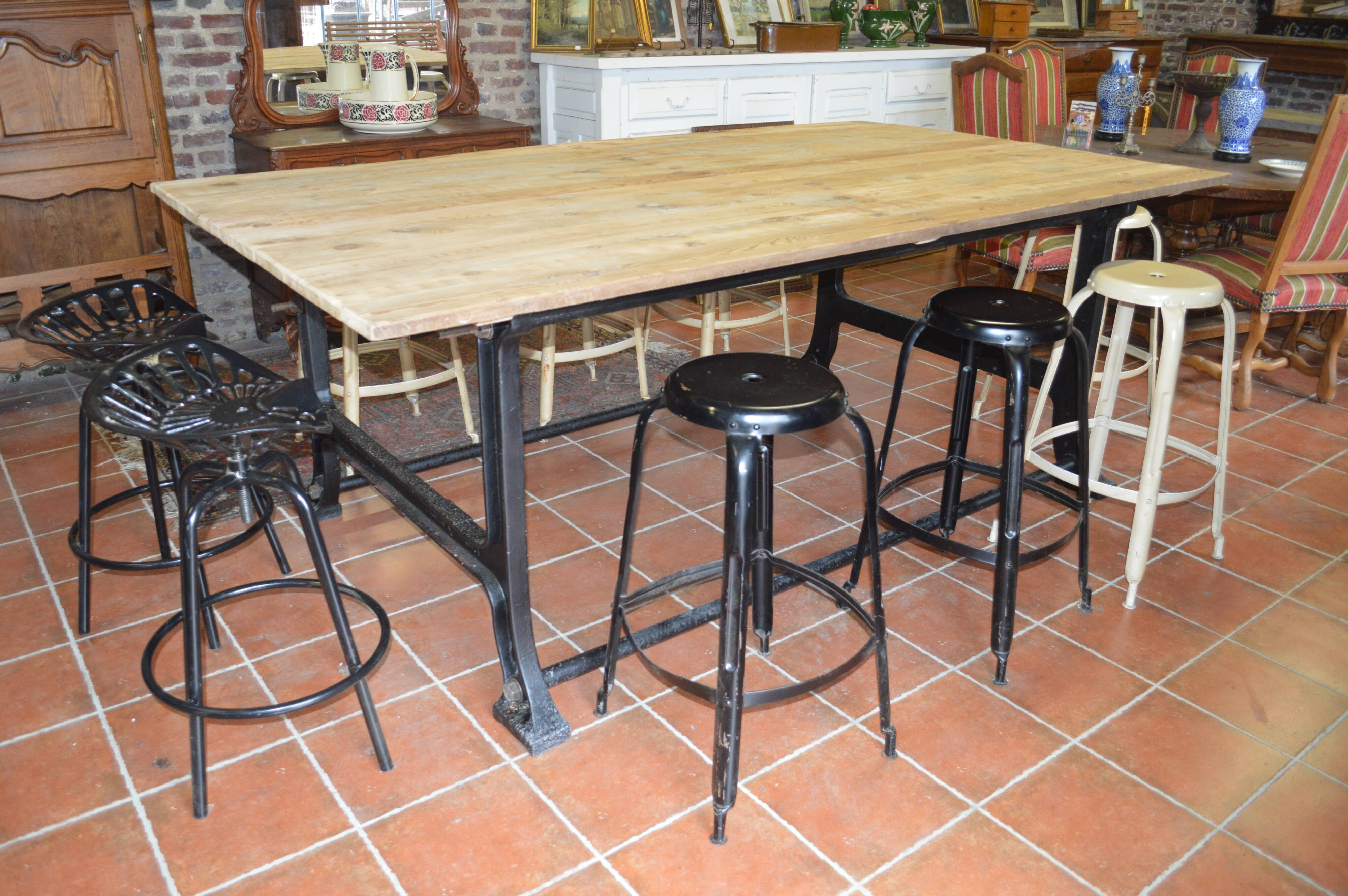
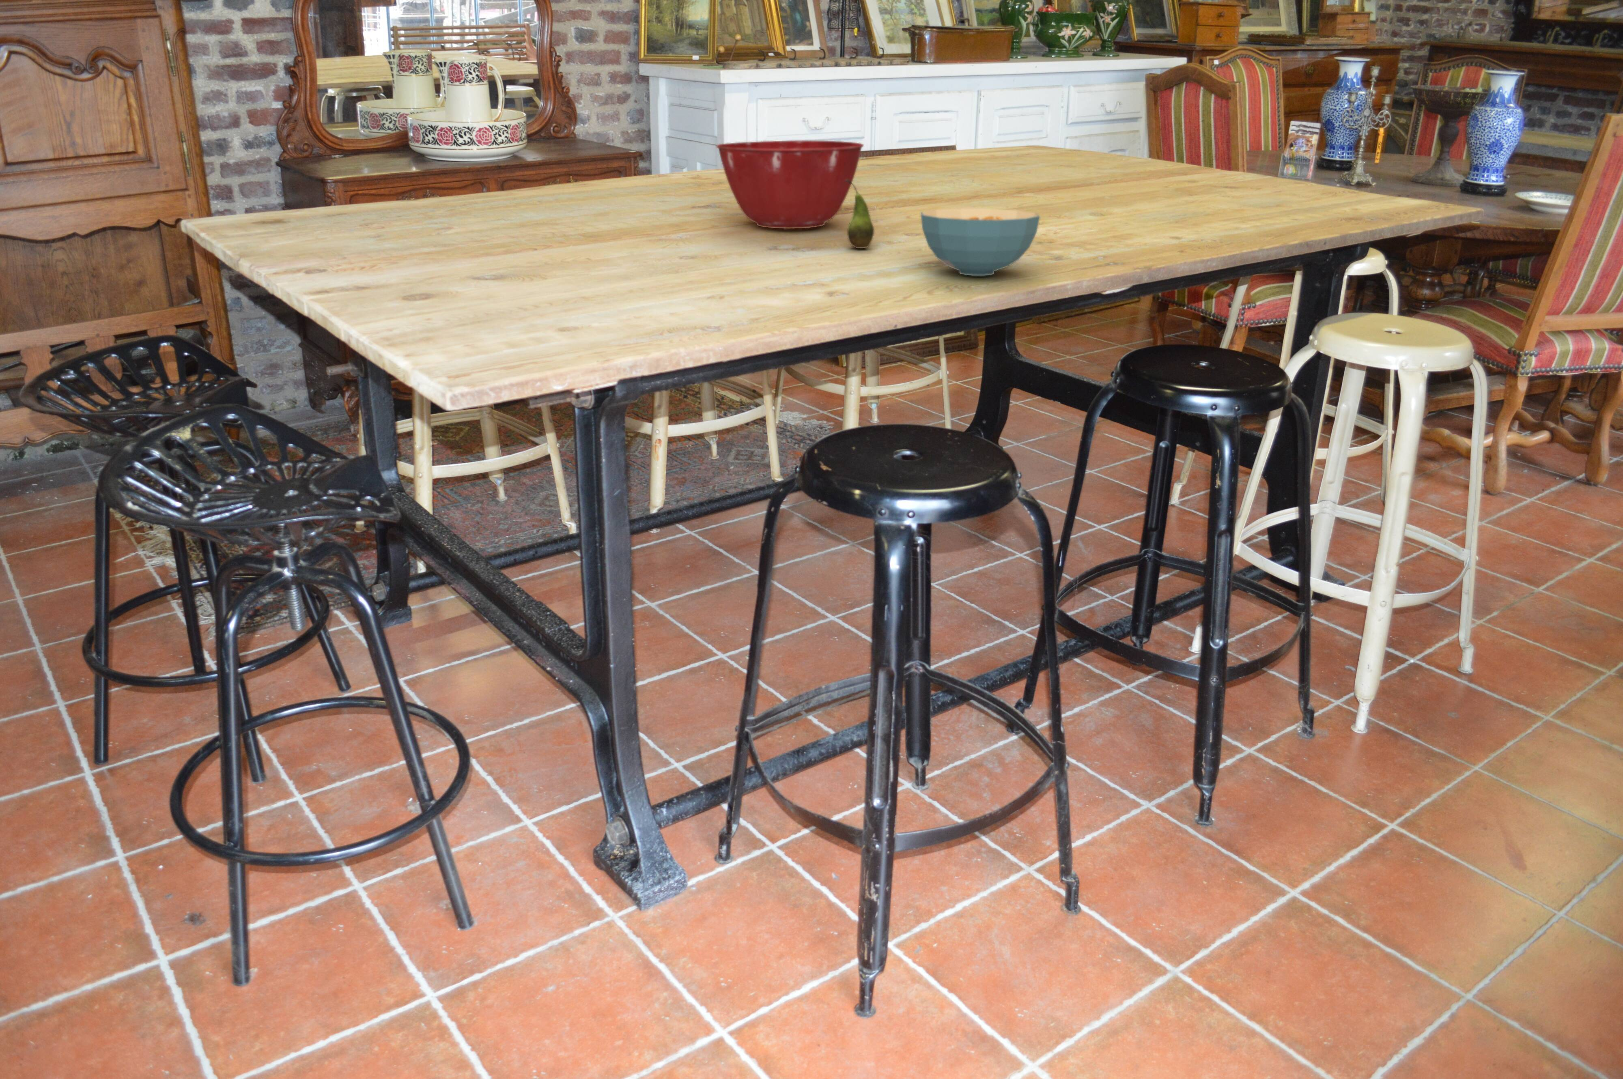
+ cereal bowl (978, 243)
+ mixing bowl (790, 184)
+ fruit (861, 214)
